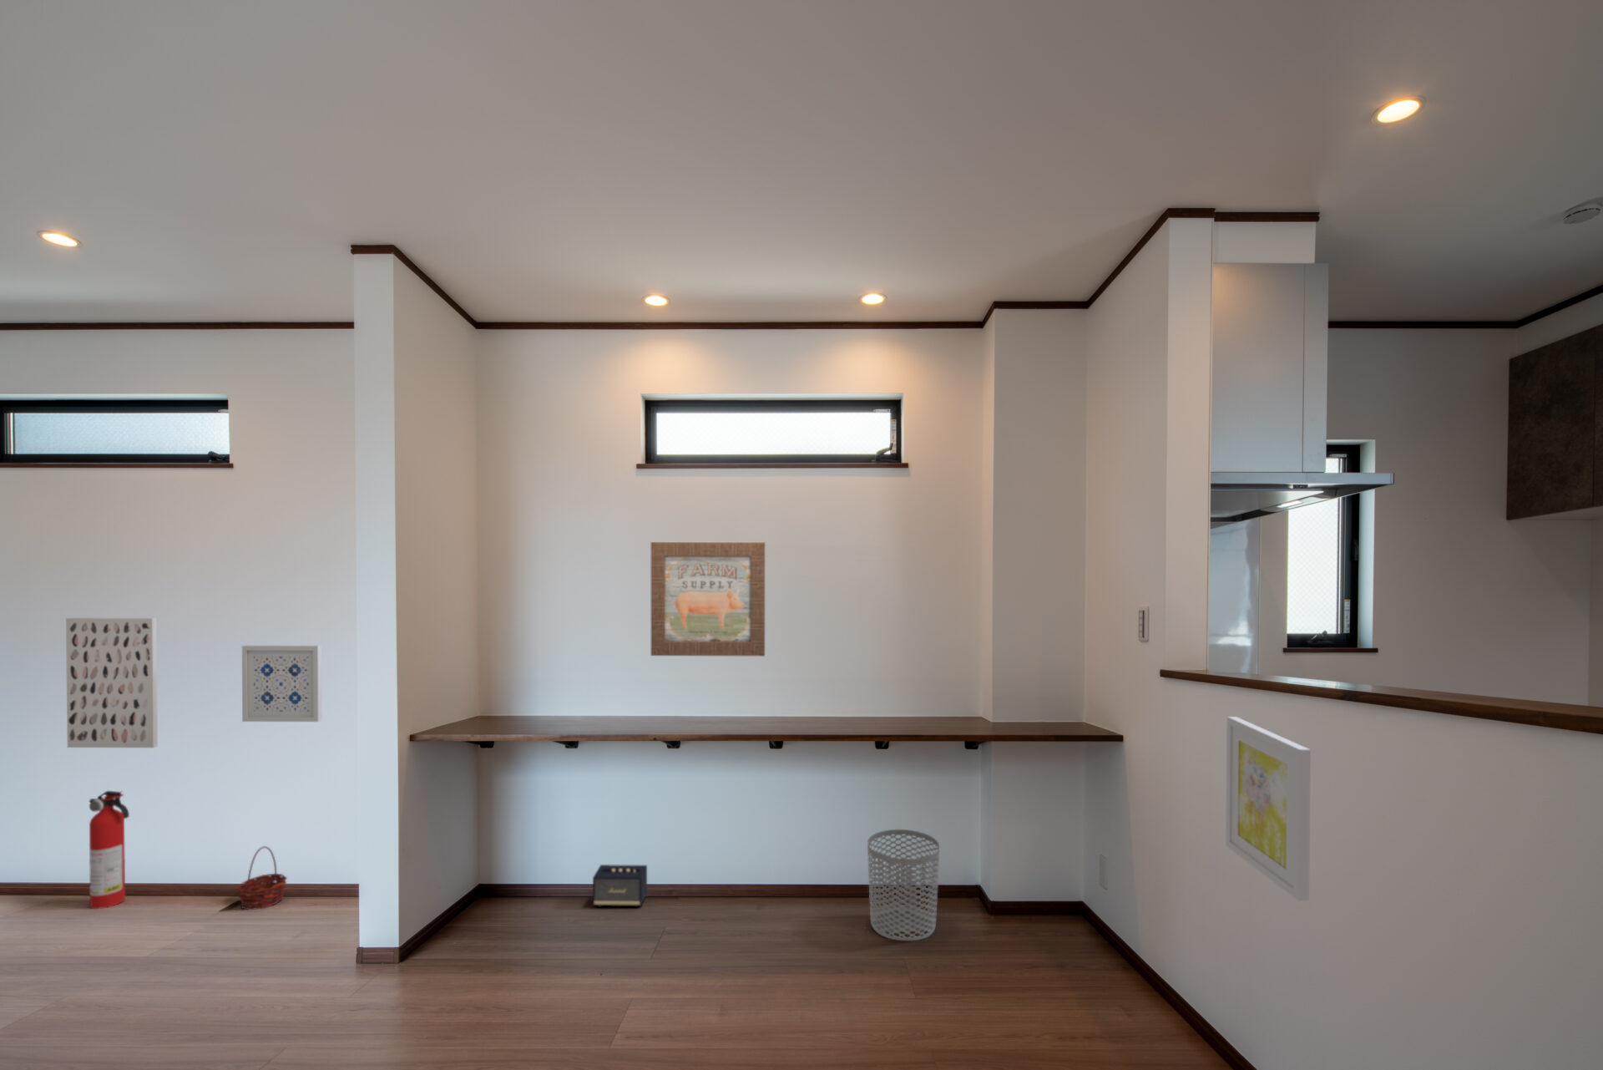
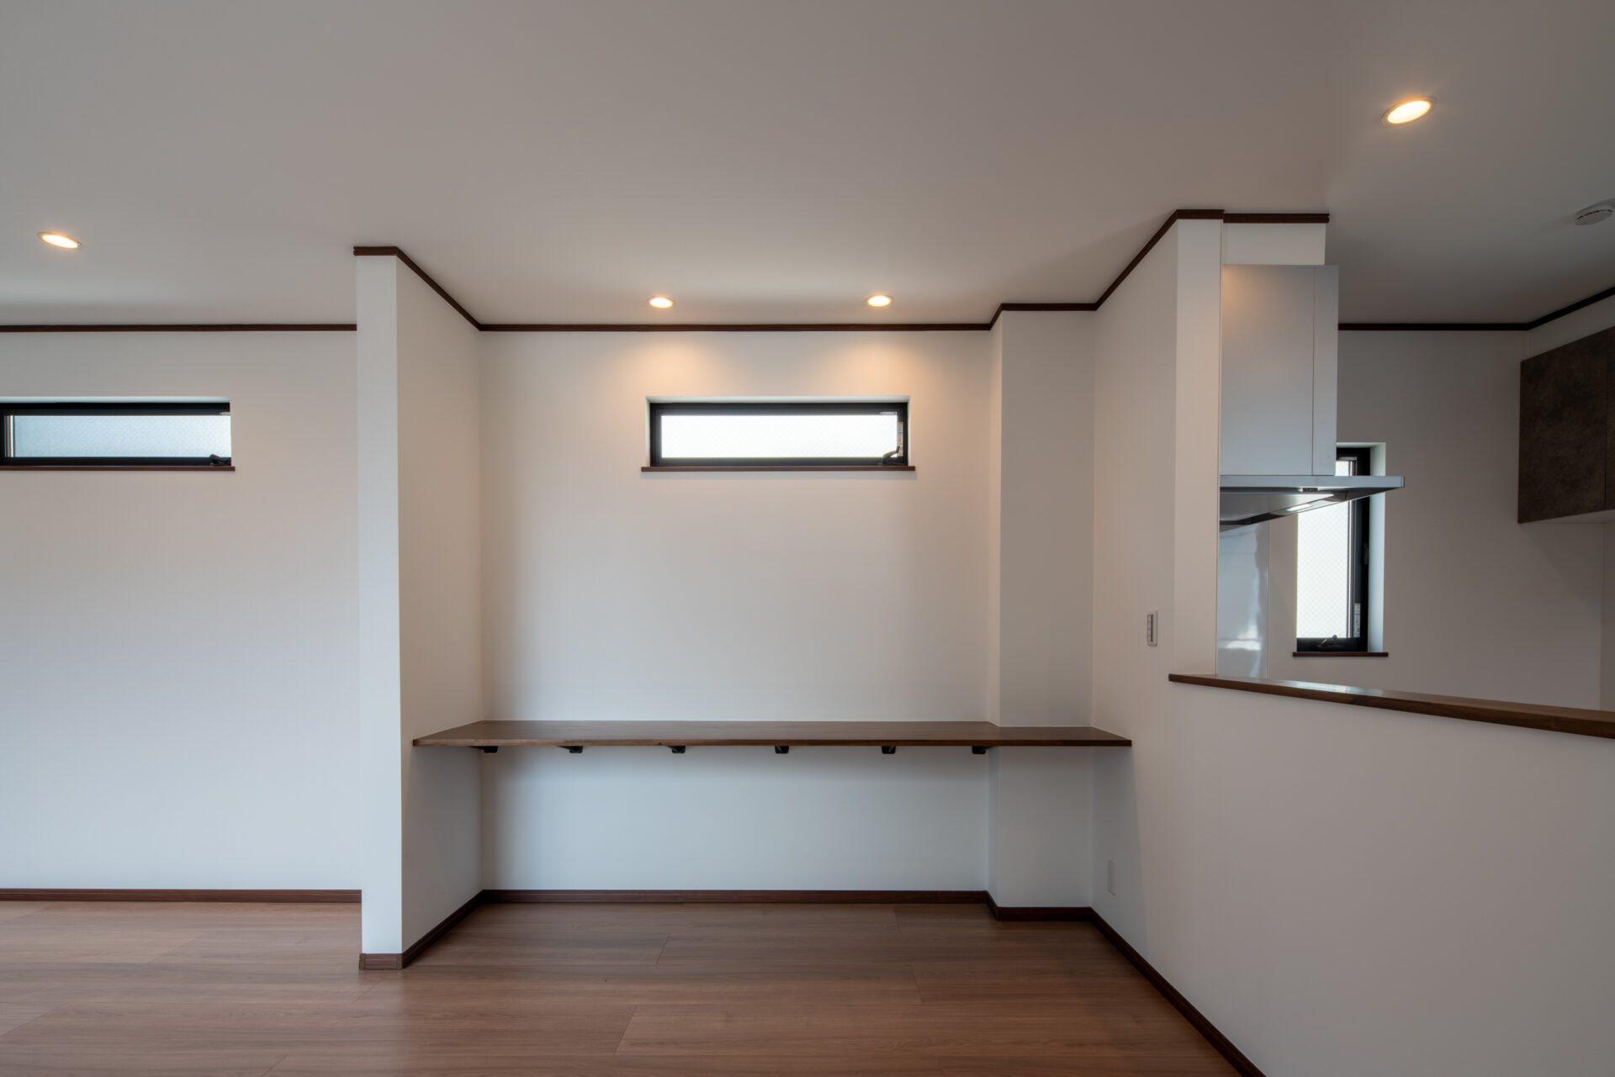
- wall art (112, 682)
- wall art (282, 683)
- waste bin (902, 885)
- speaker (621, 885)
- wall art (708, 598)
- fire extinguisher (109, 847)
- basket (263, 874)
- wall art (1264, 801)
